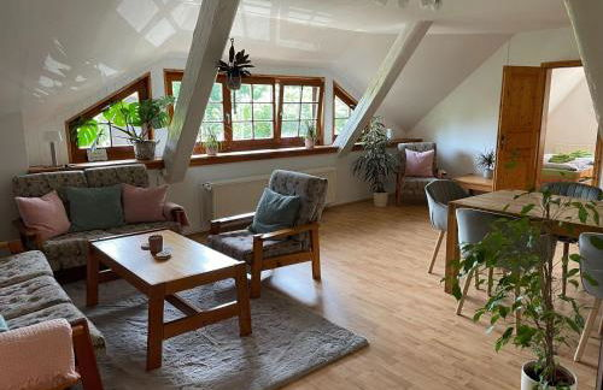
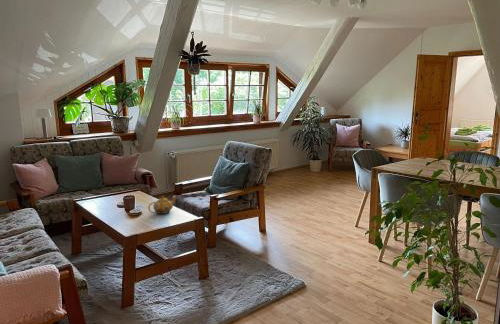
+ teapot (163, 204)
